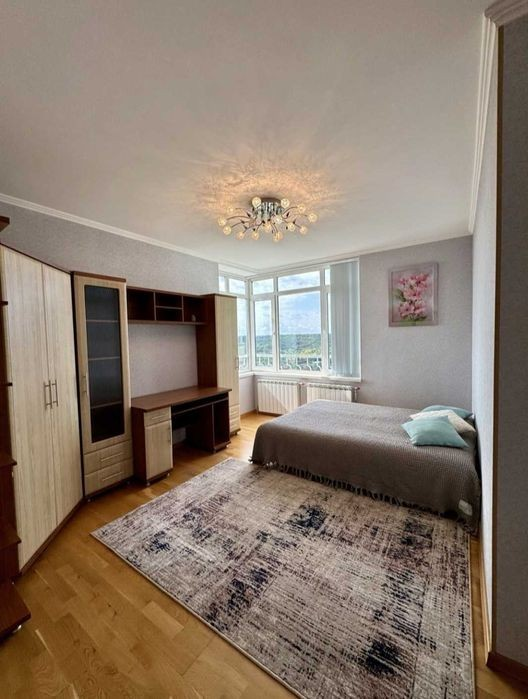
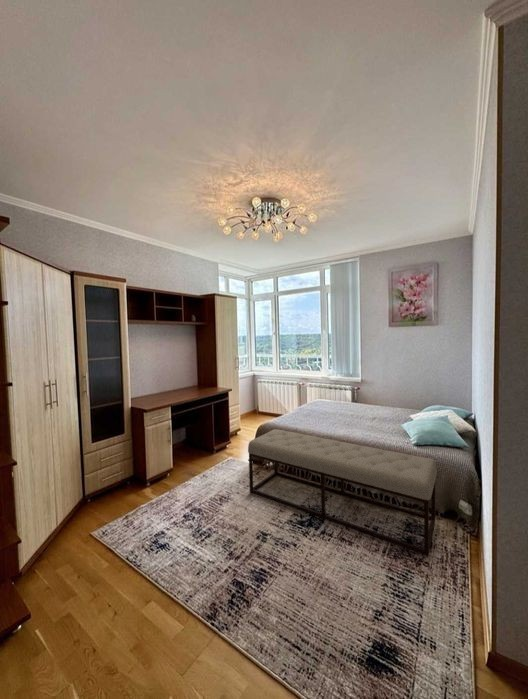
+ bench (333, 476)
